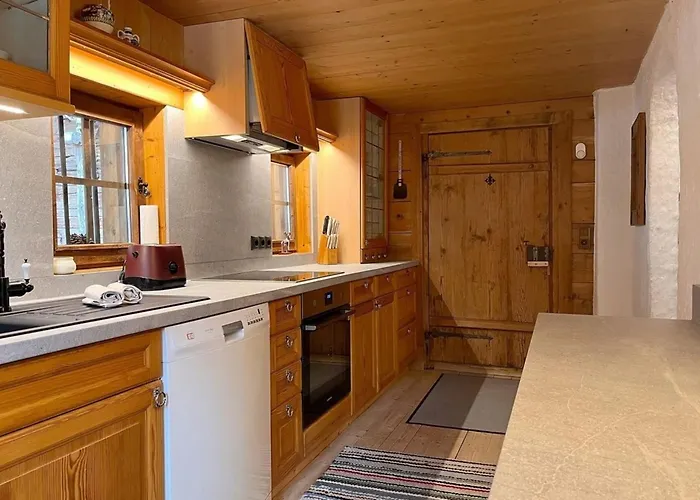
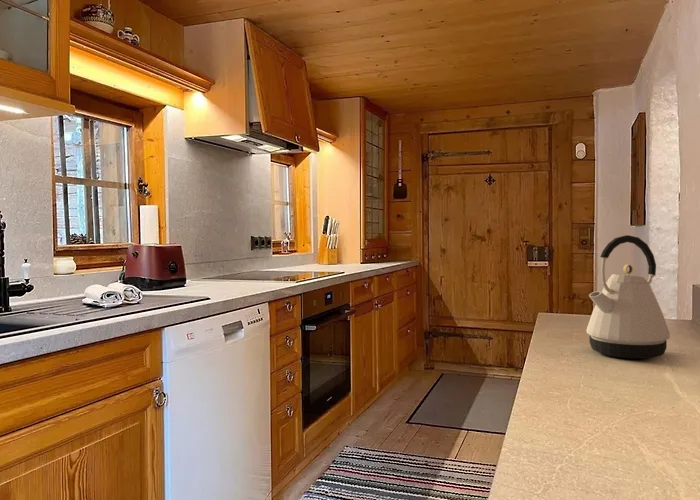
+ kettle (625, 294)
